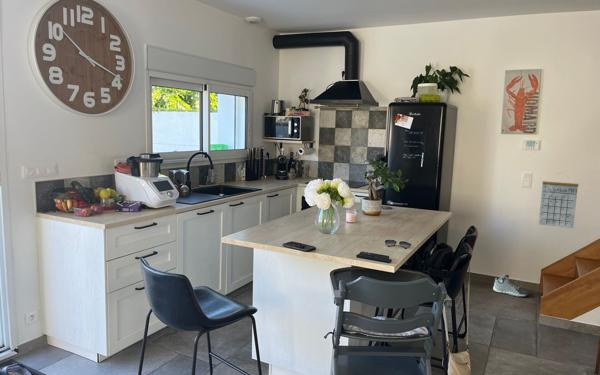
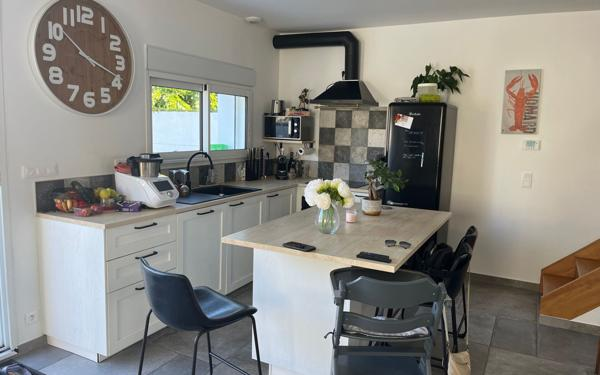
- calendar (558, 199)
- sneaker (511, 284)
